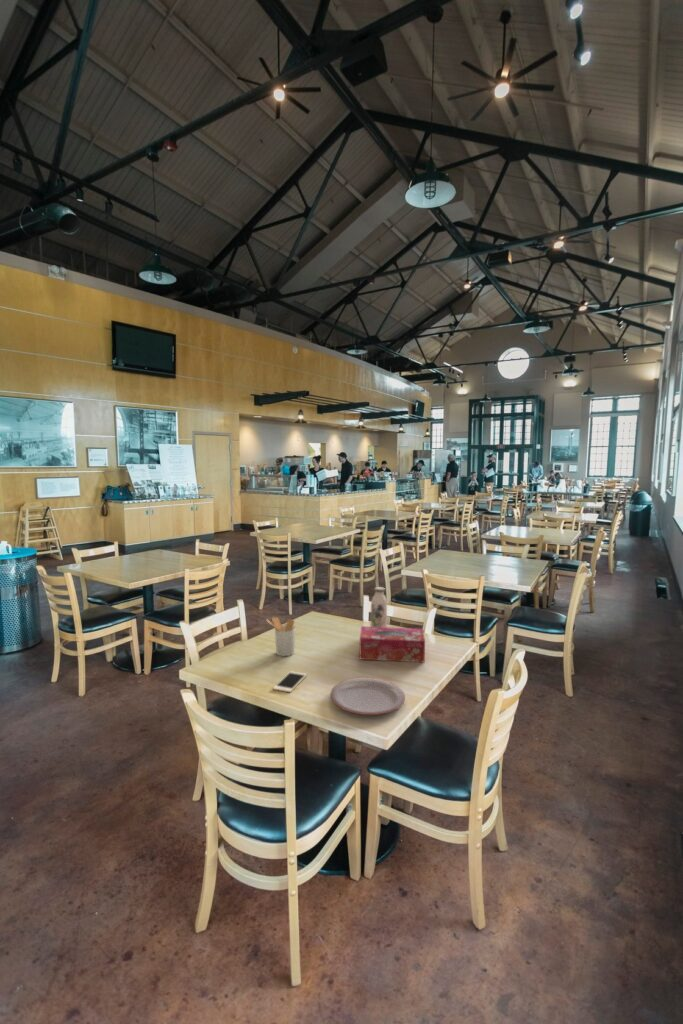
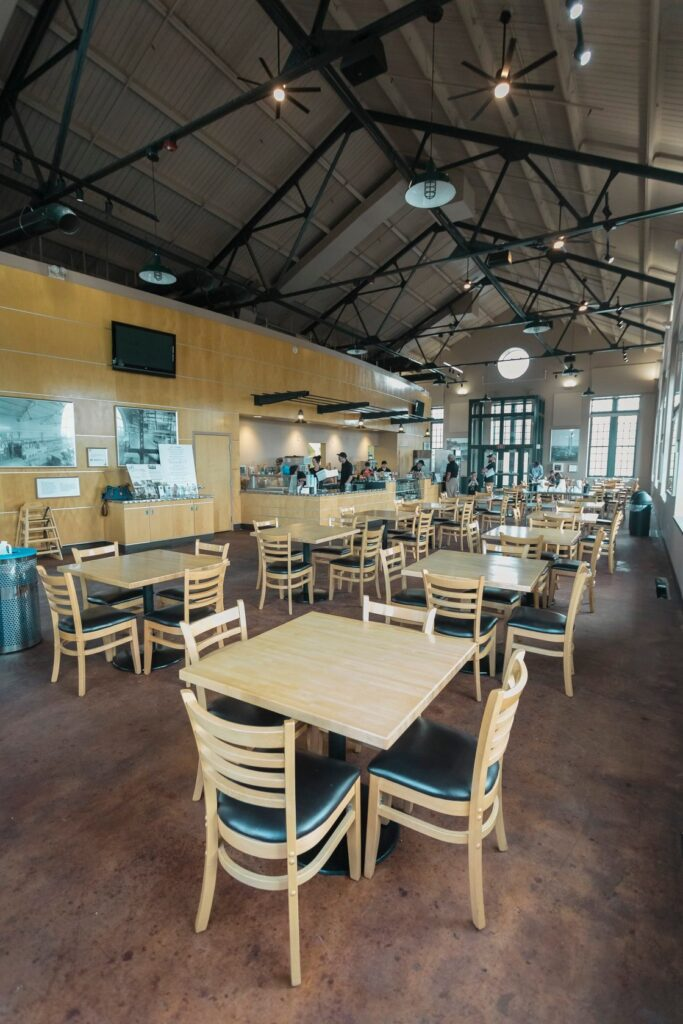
- cell phone (290, 681)
- plate (367, 697)
- water bottle (378, 611)
- tissue box (391, 643)
- utensil holder (280, 635)
